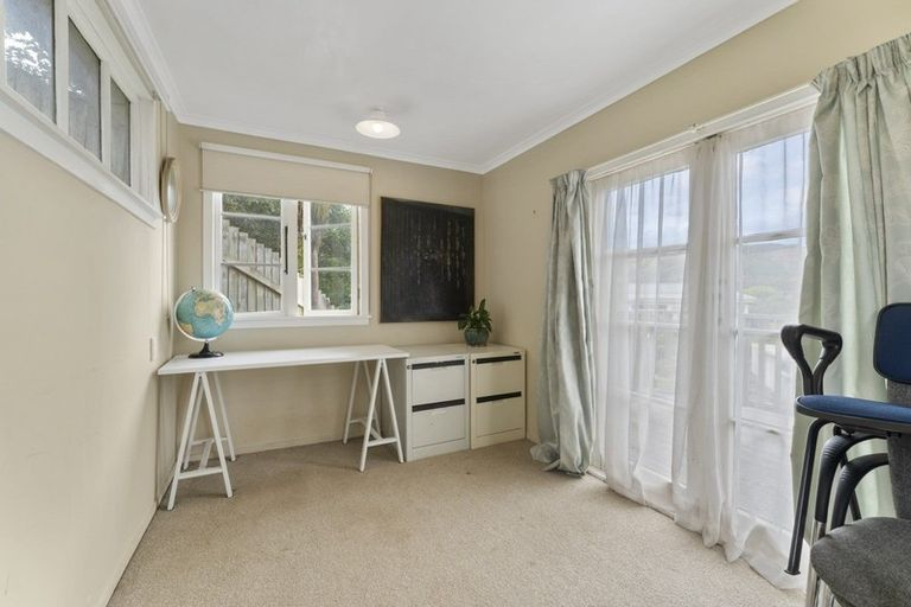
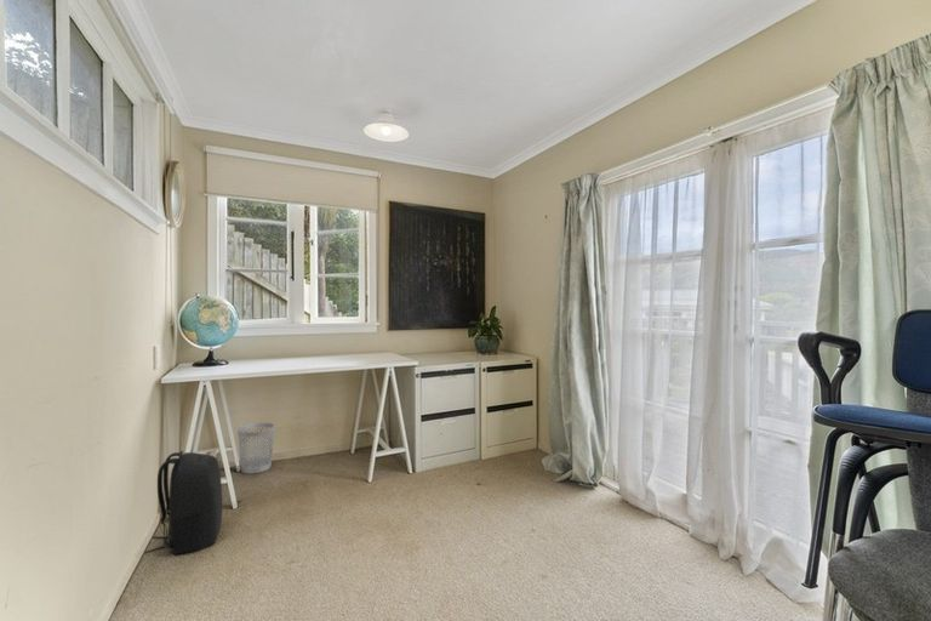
+ wastebasket (256, 448)
+ backpack (185, 494)
